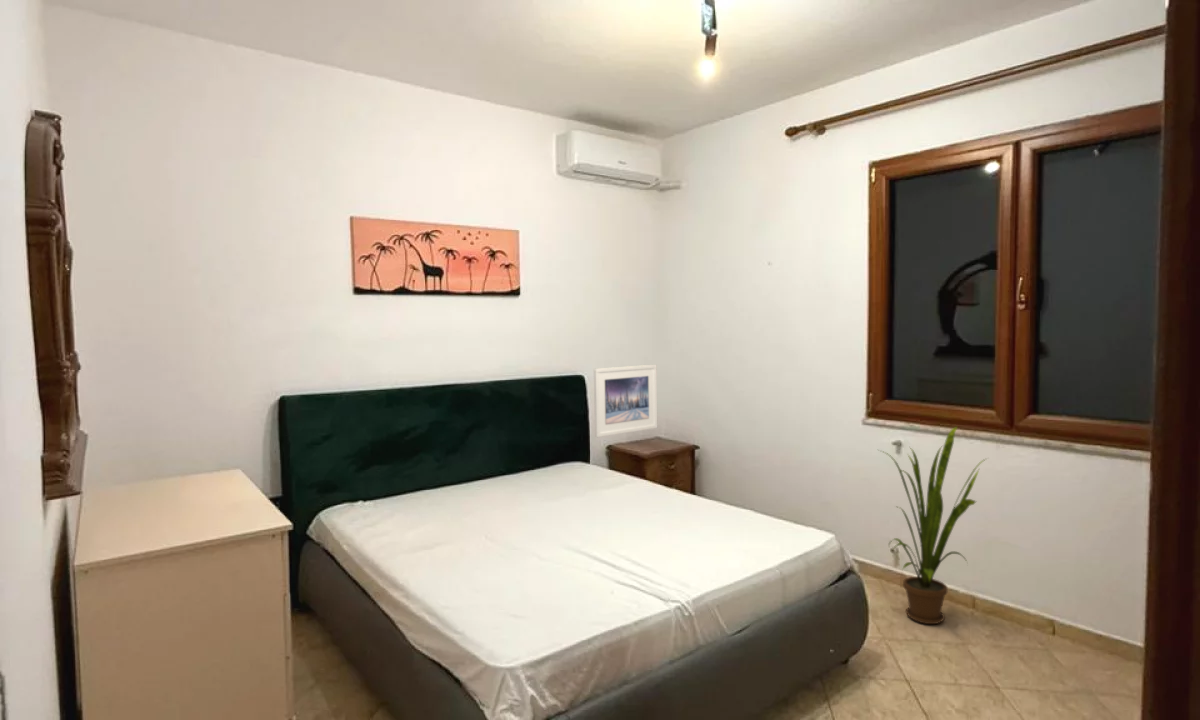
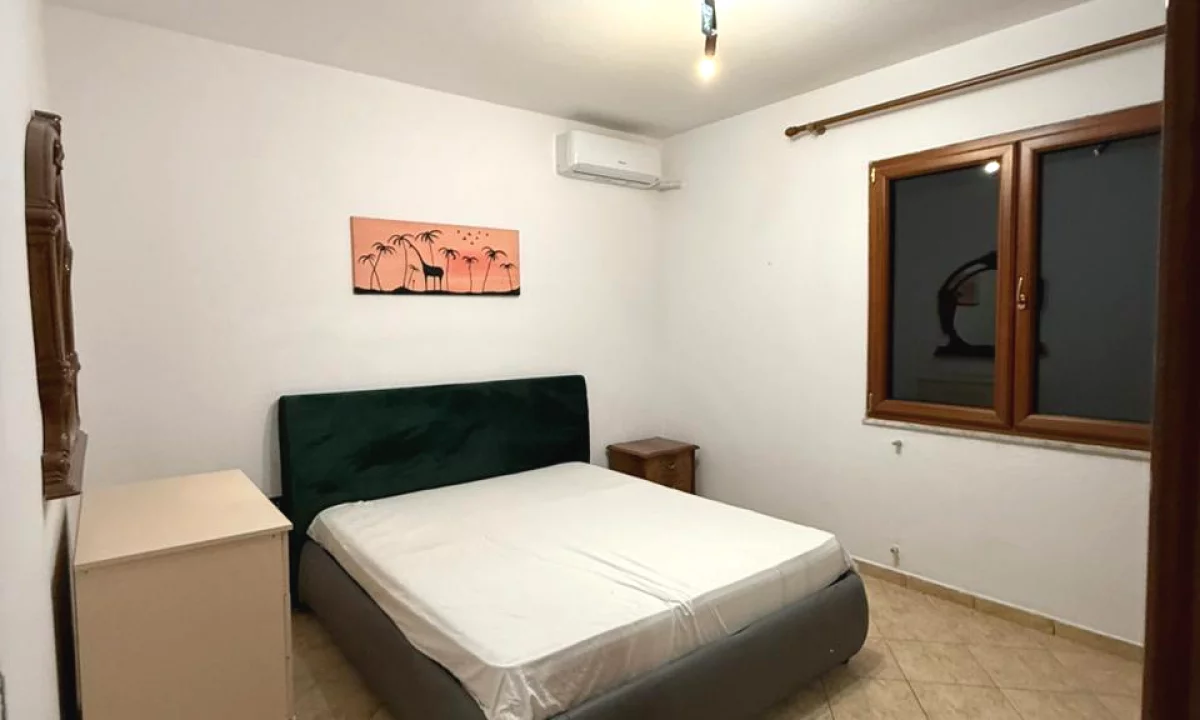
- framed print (626, 399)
- house plant (926, 523)
